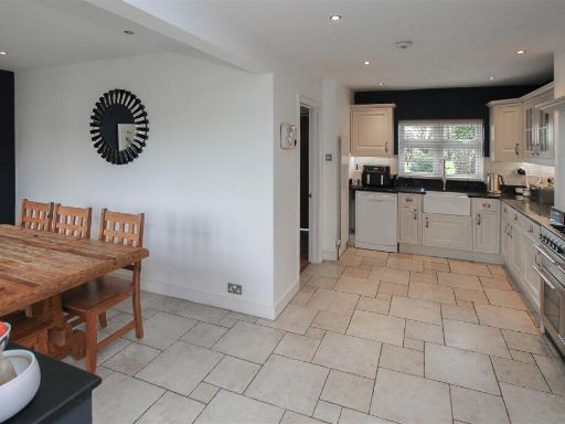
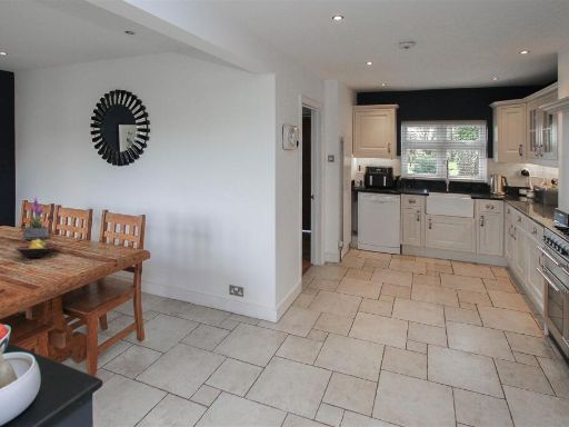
+ potted plant (36, 217)
+ fruit bowl (37, 247)
